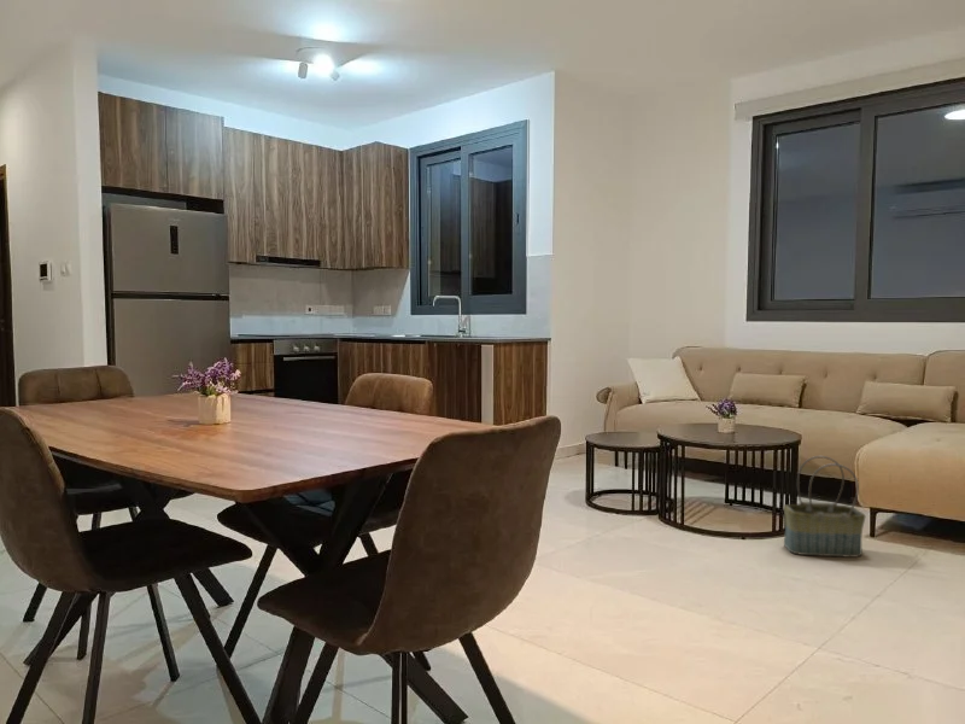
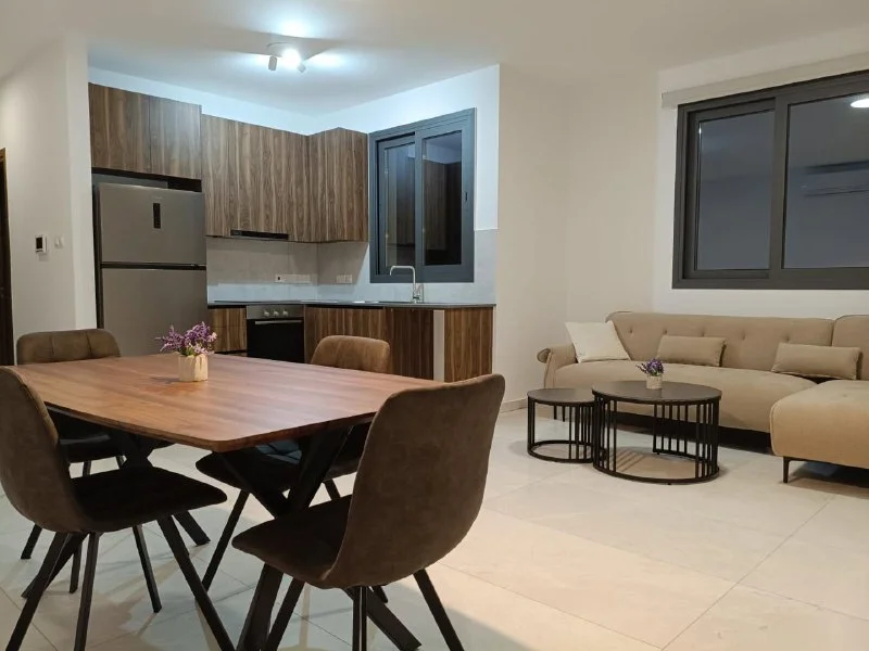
- basket (824, 504)
